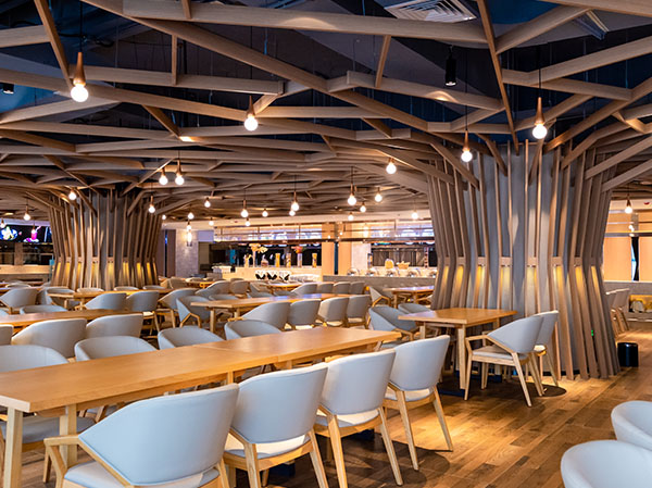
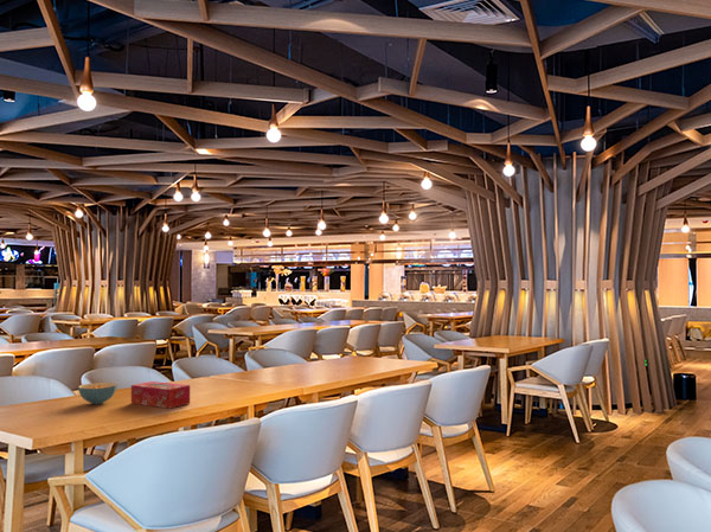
+ cereal bowl (97, 393)
+ tissue box (160, 393)
